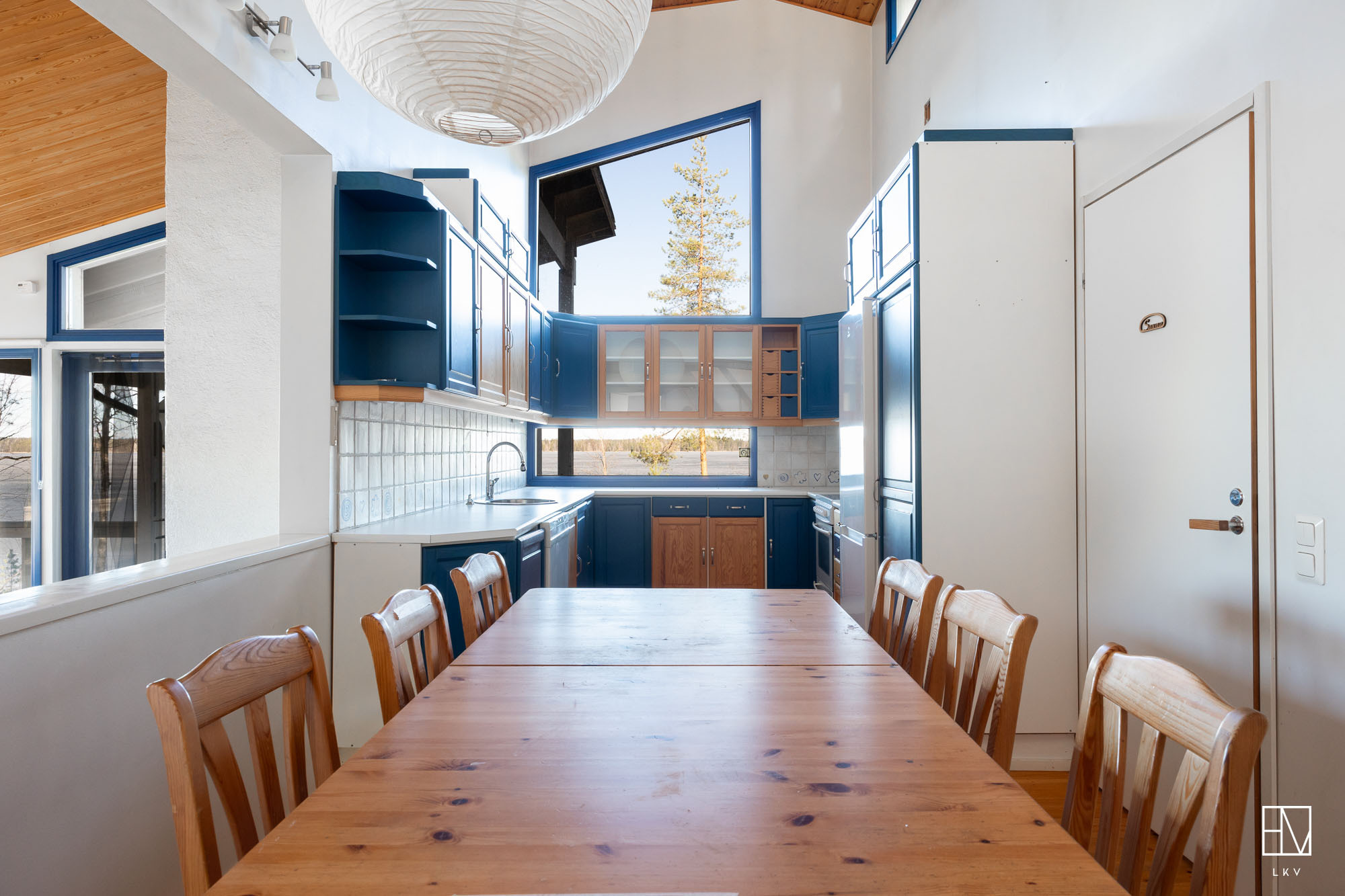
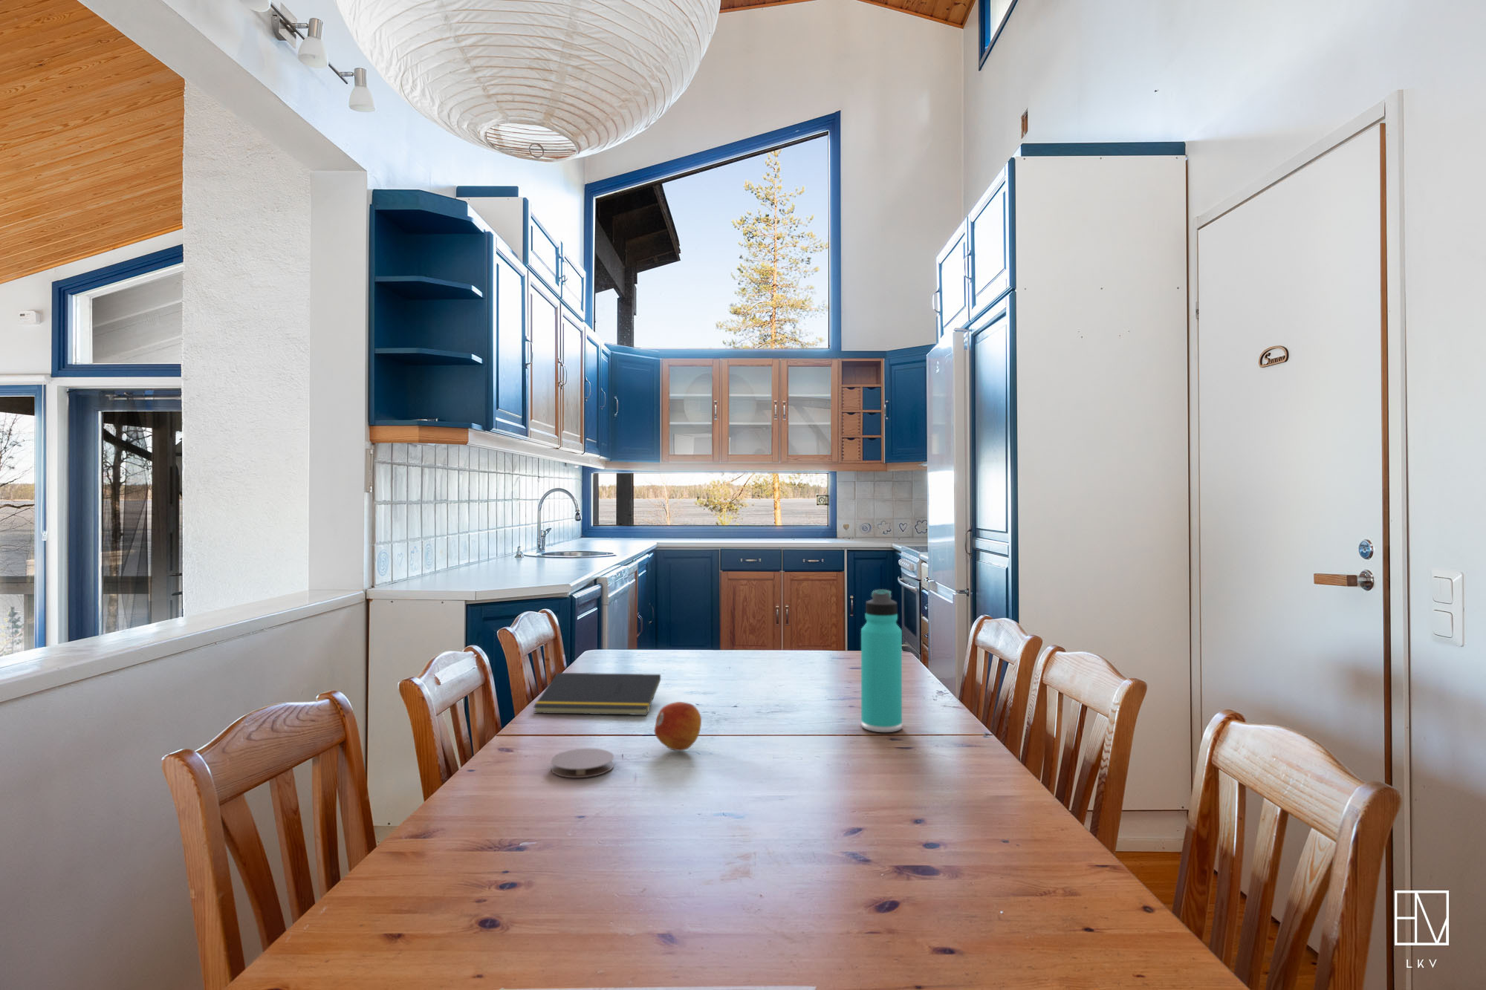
+ notepad (600, 692)
+ coaster (582, 762)
+ fruit (677, 726)
+ thermos bottle (882, 659)
